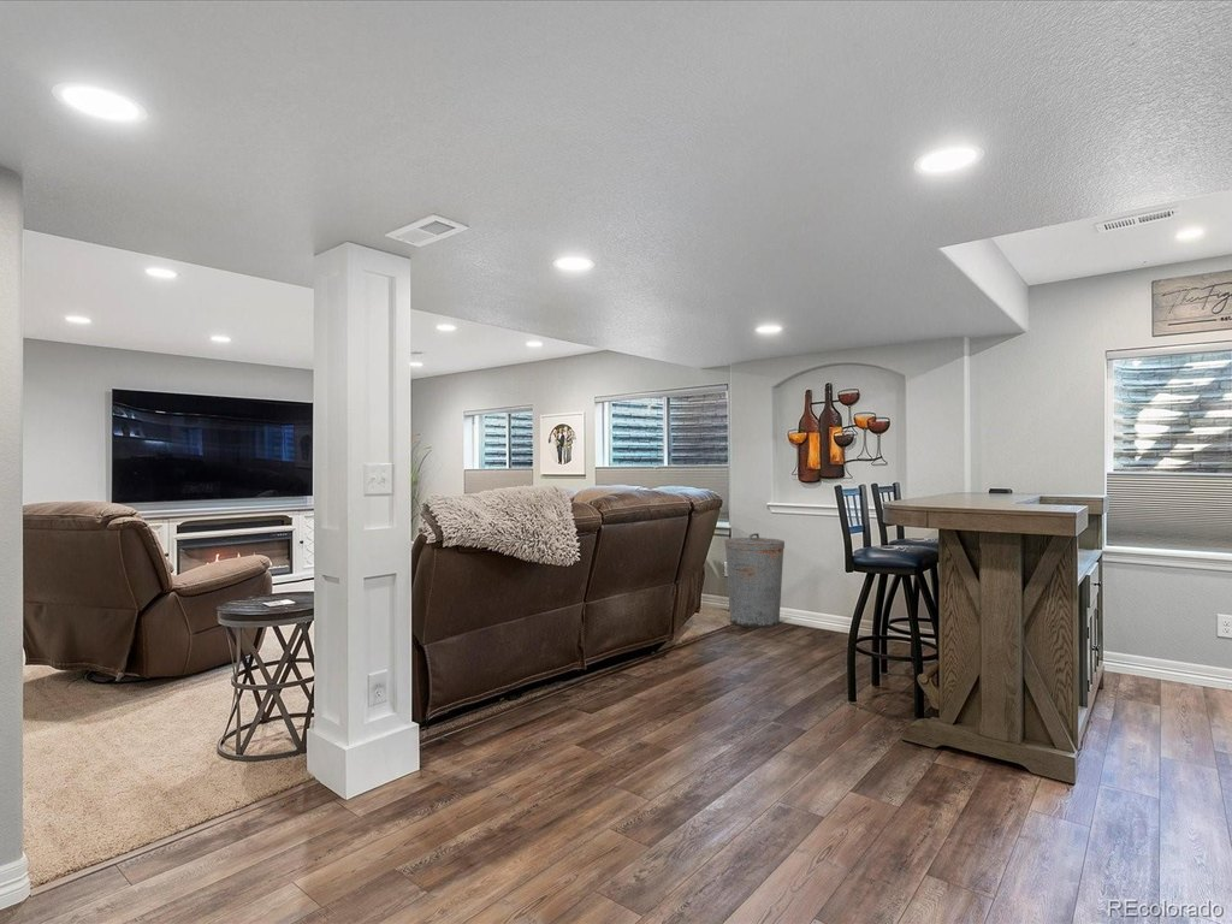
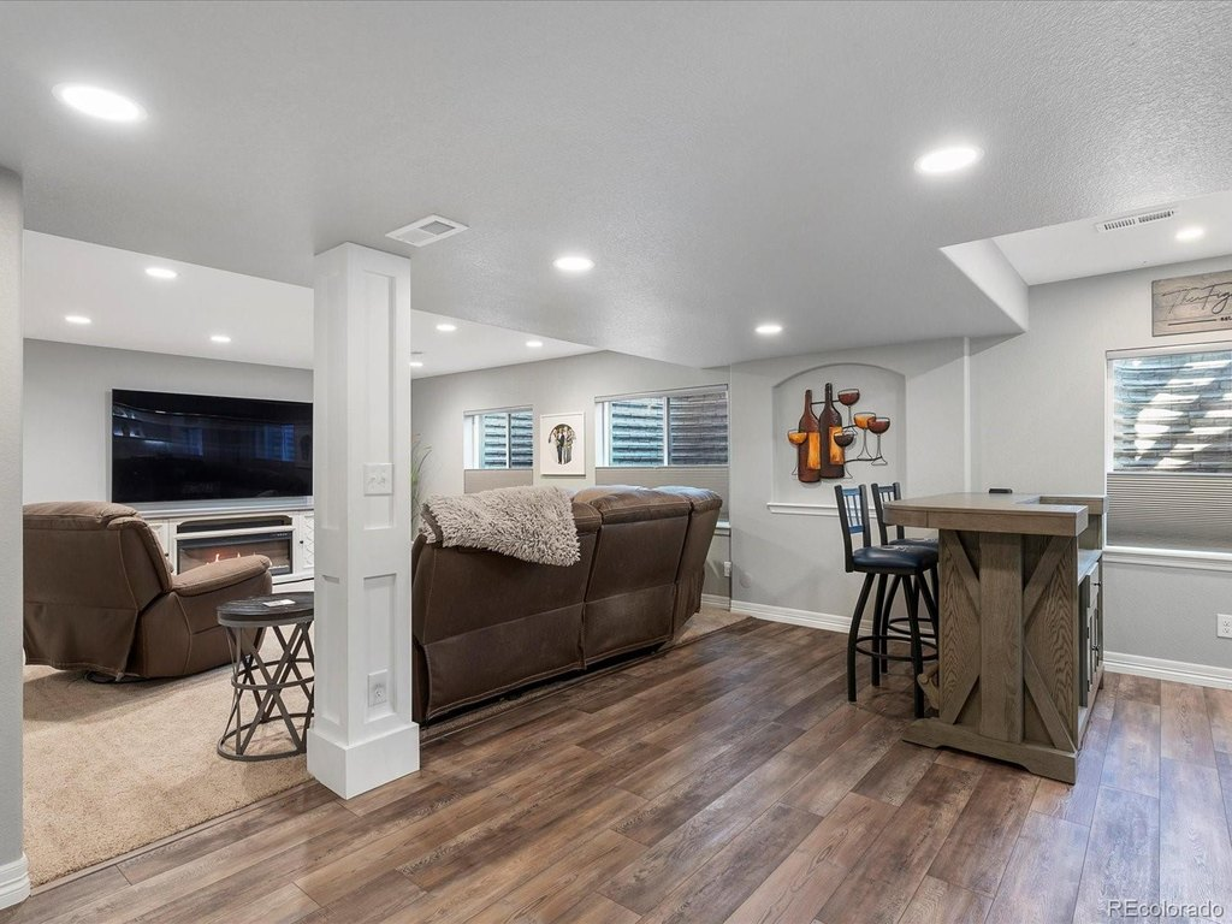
- trash can (754, 578)
